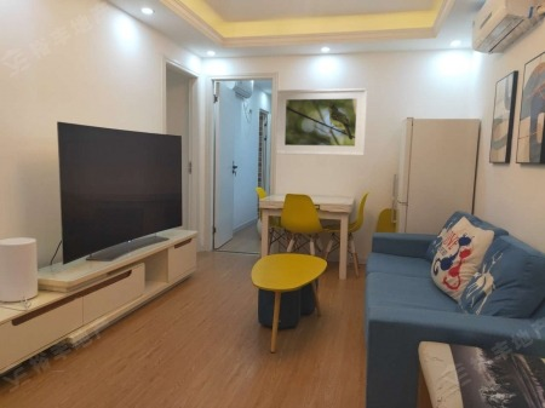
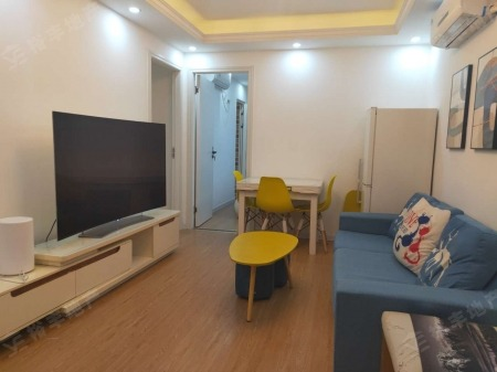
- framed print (320, 122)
